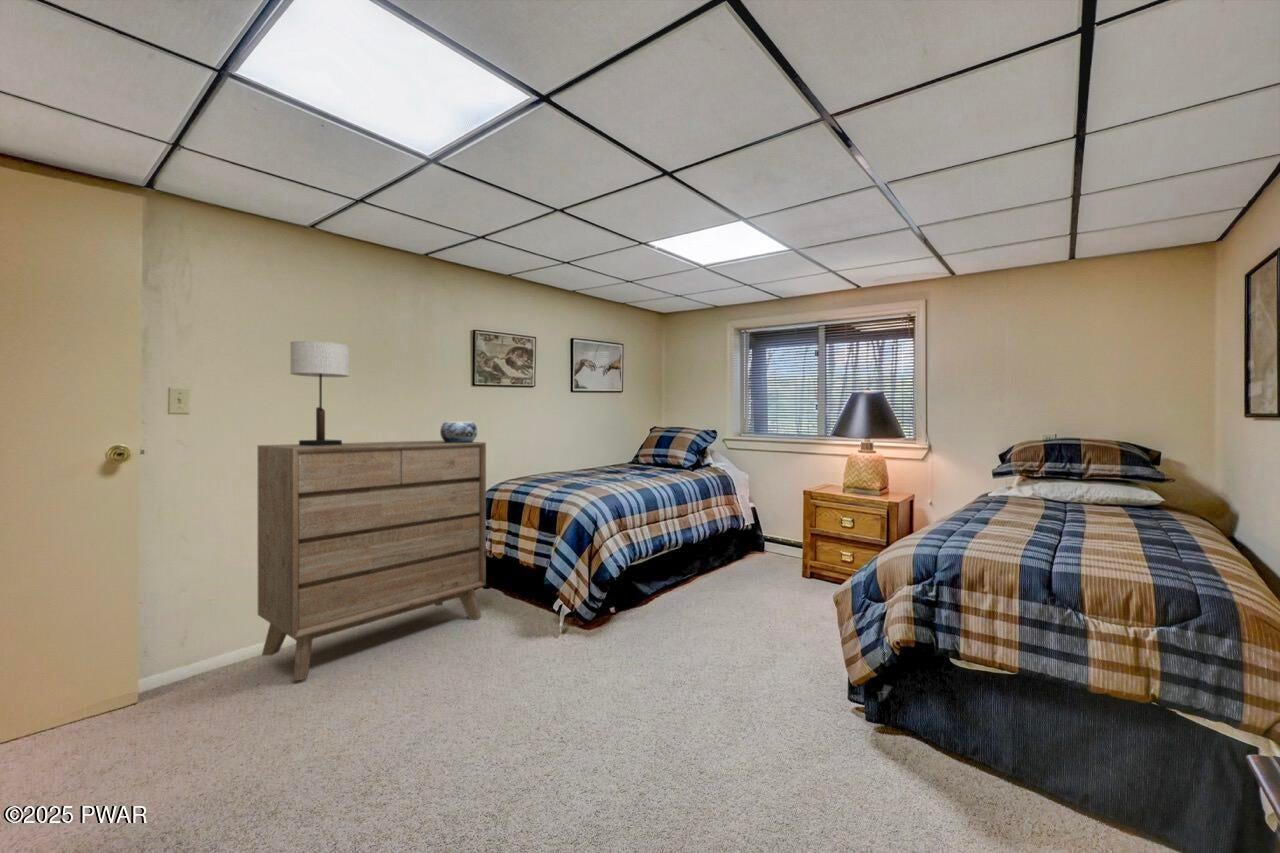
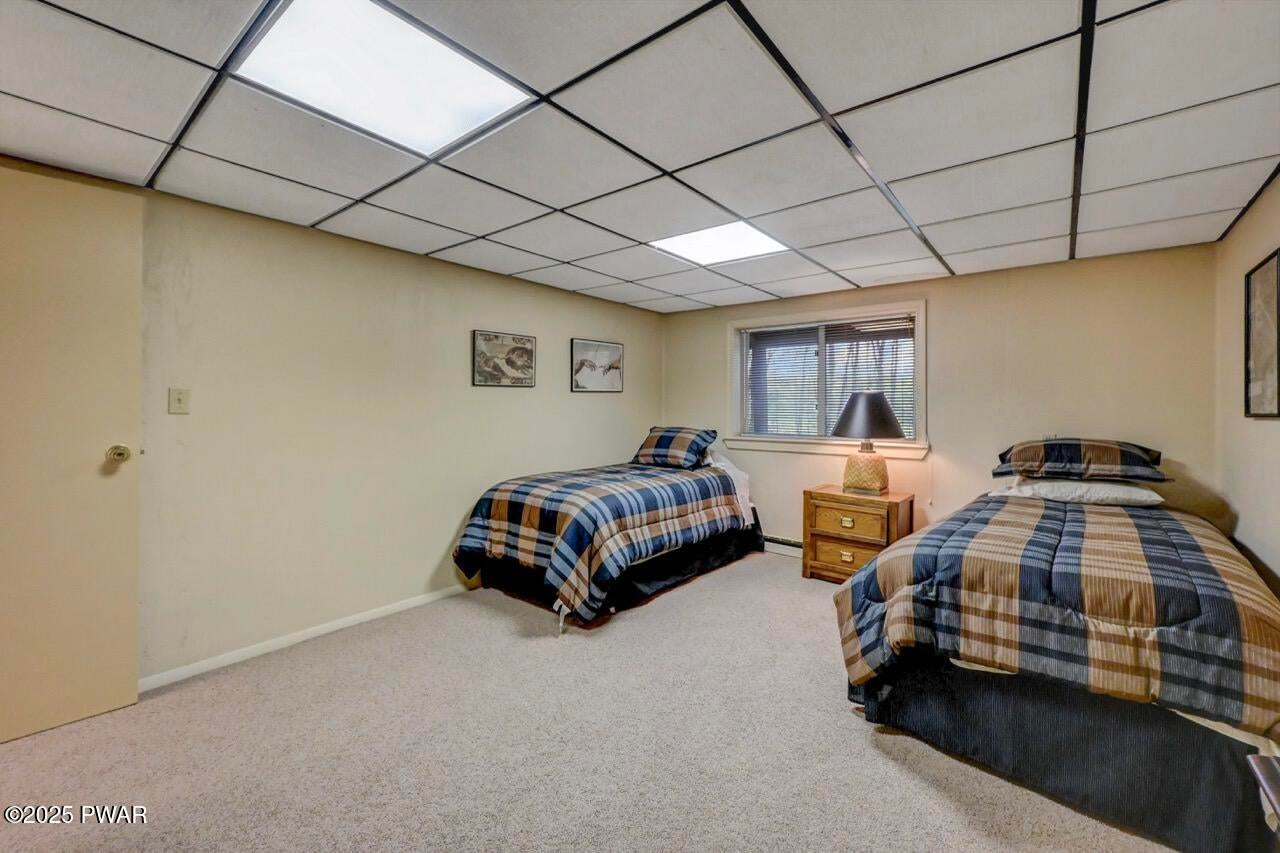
- decorative bowl (458, 431)
- table lamp (320, 394)
- dresser (381, 539)
